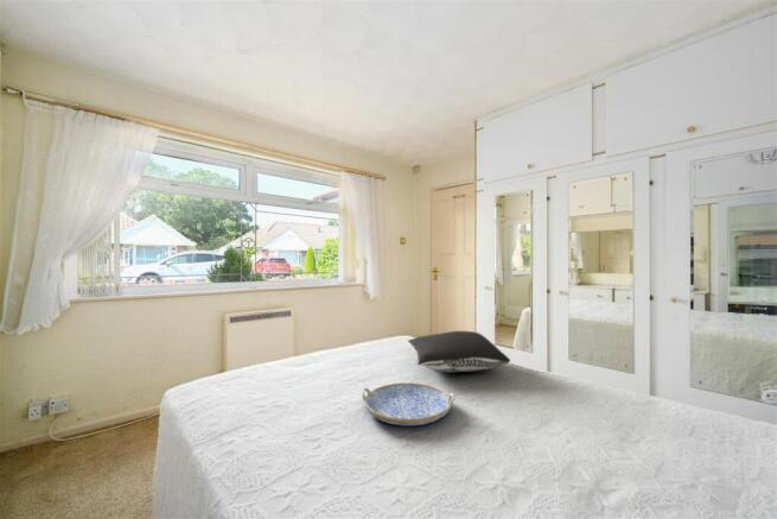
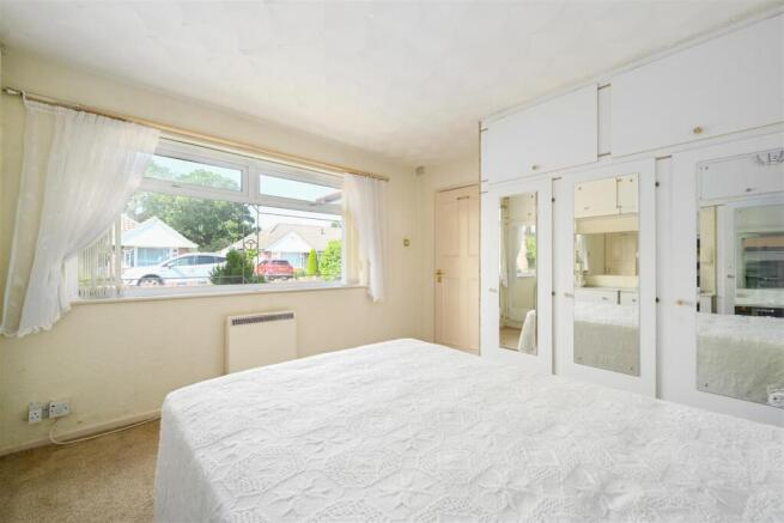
- serving tray (407, 400)
- pillow (453, 350)
